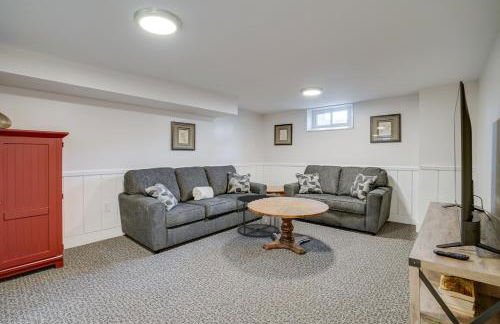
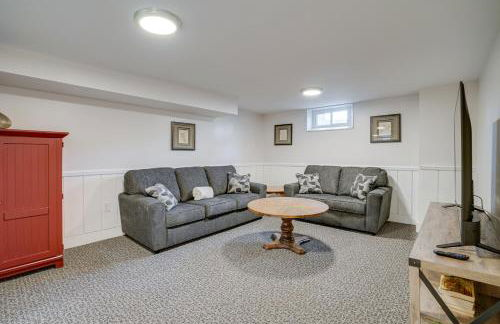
- side table (256, 215)
